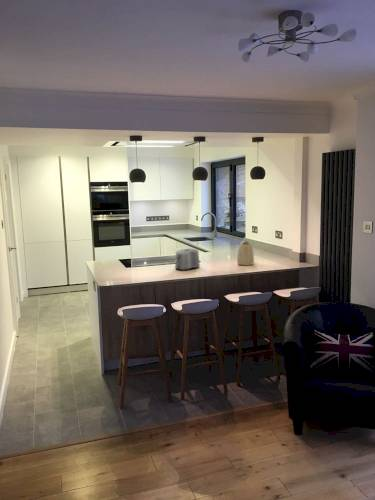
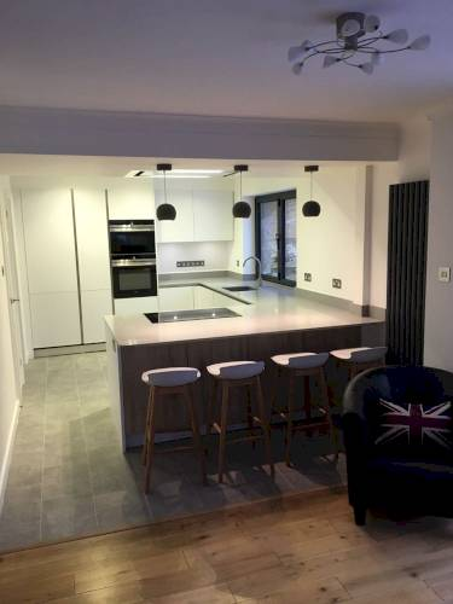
- kettle (245, 252)
- toaster (188, 259)
